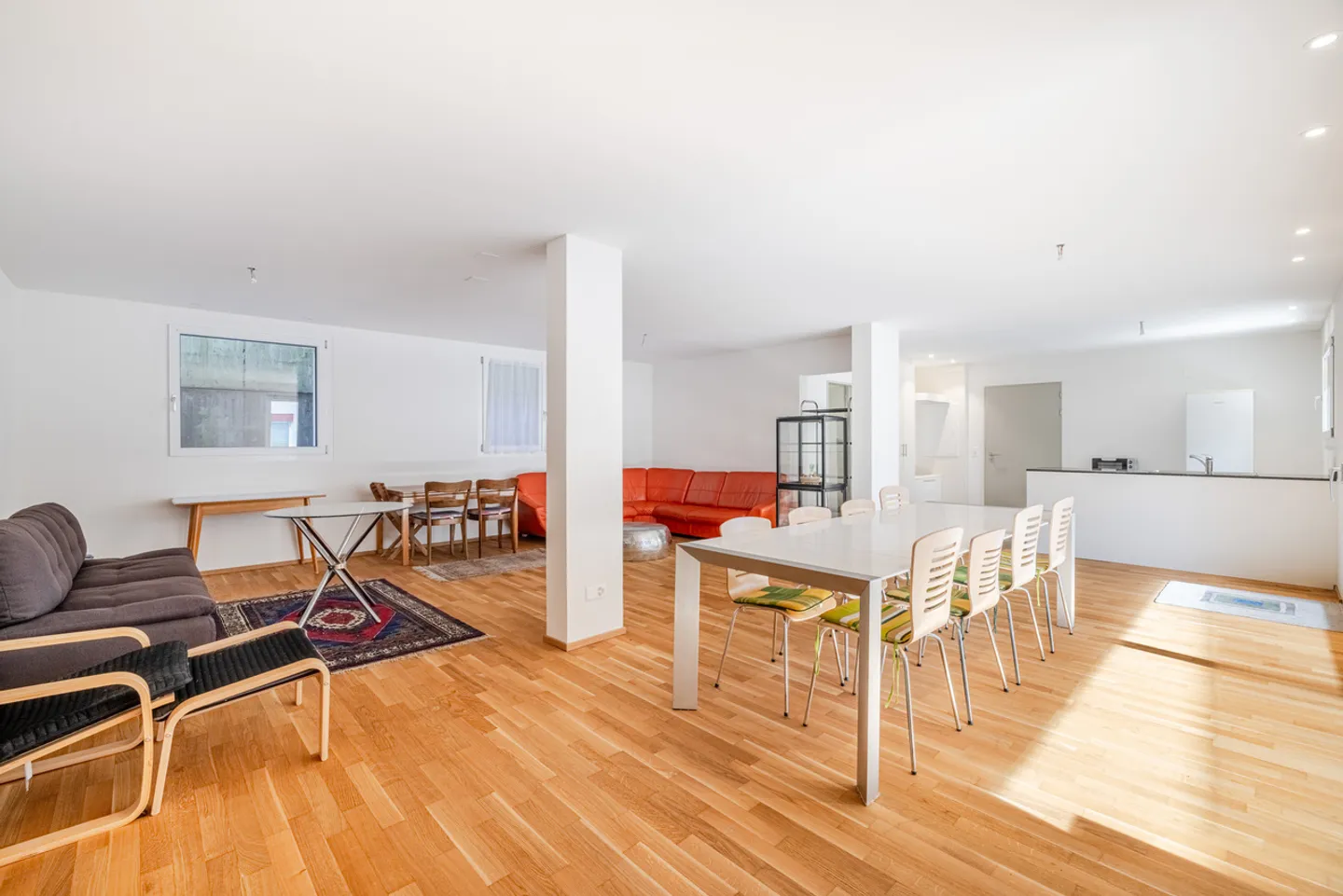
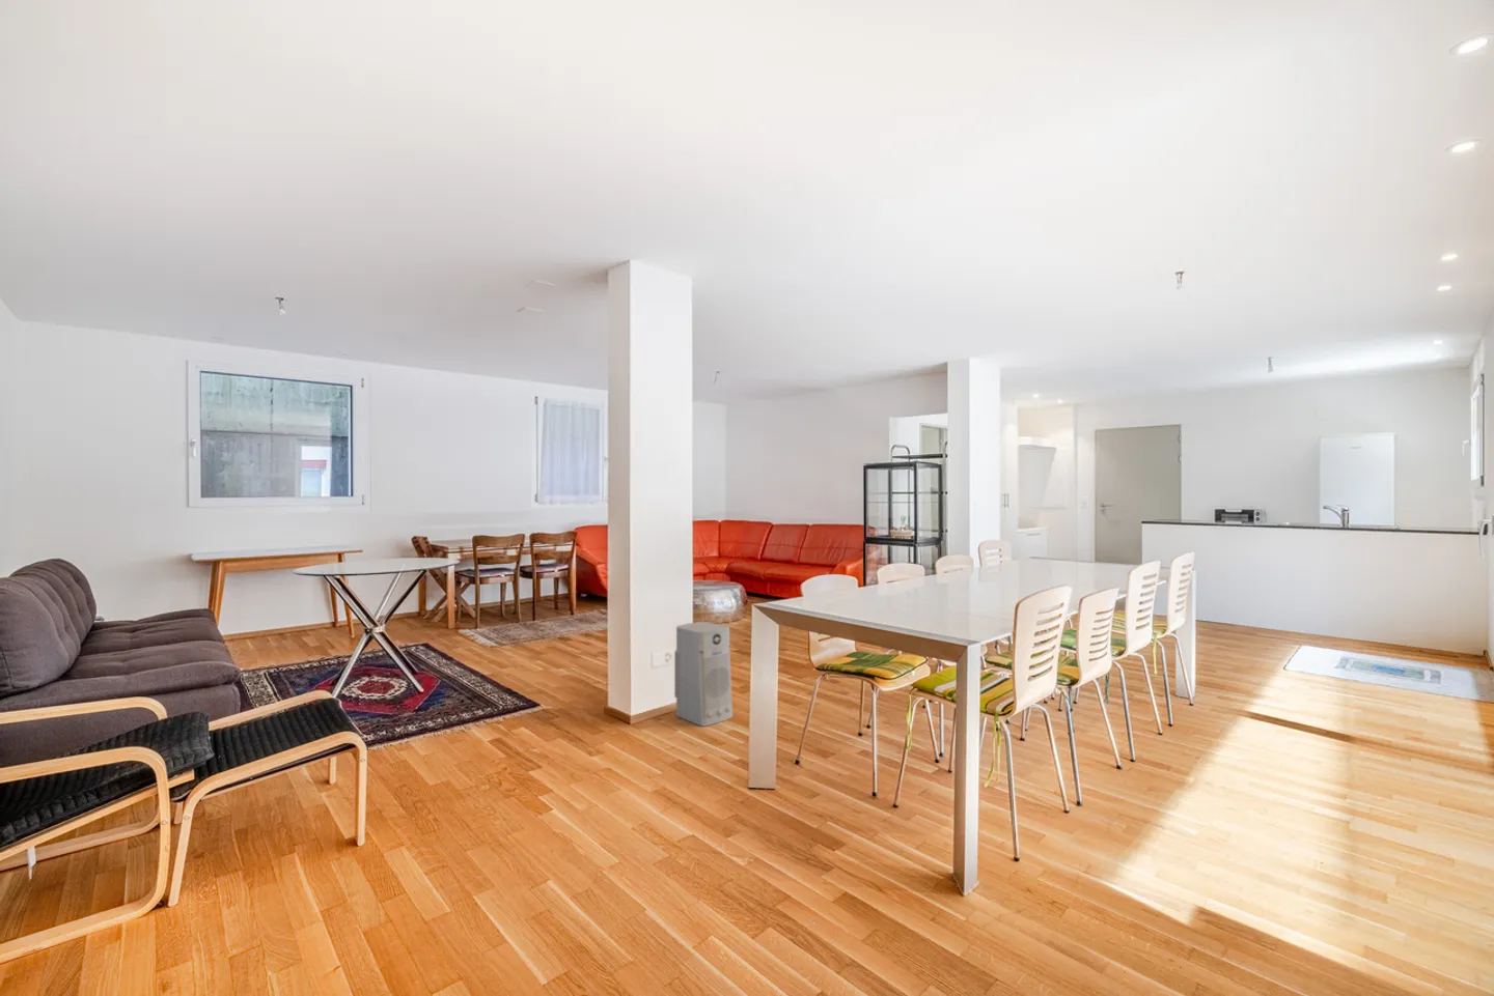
+ air purifier (702, 670)
